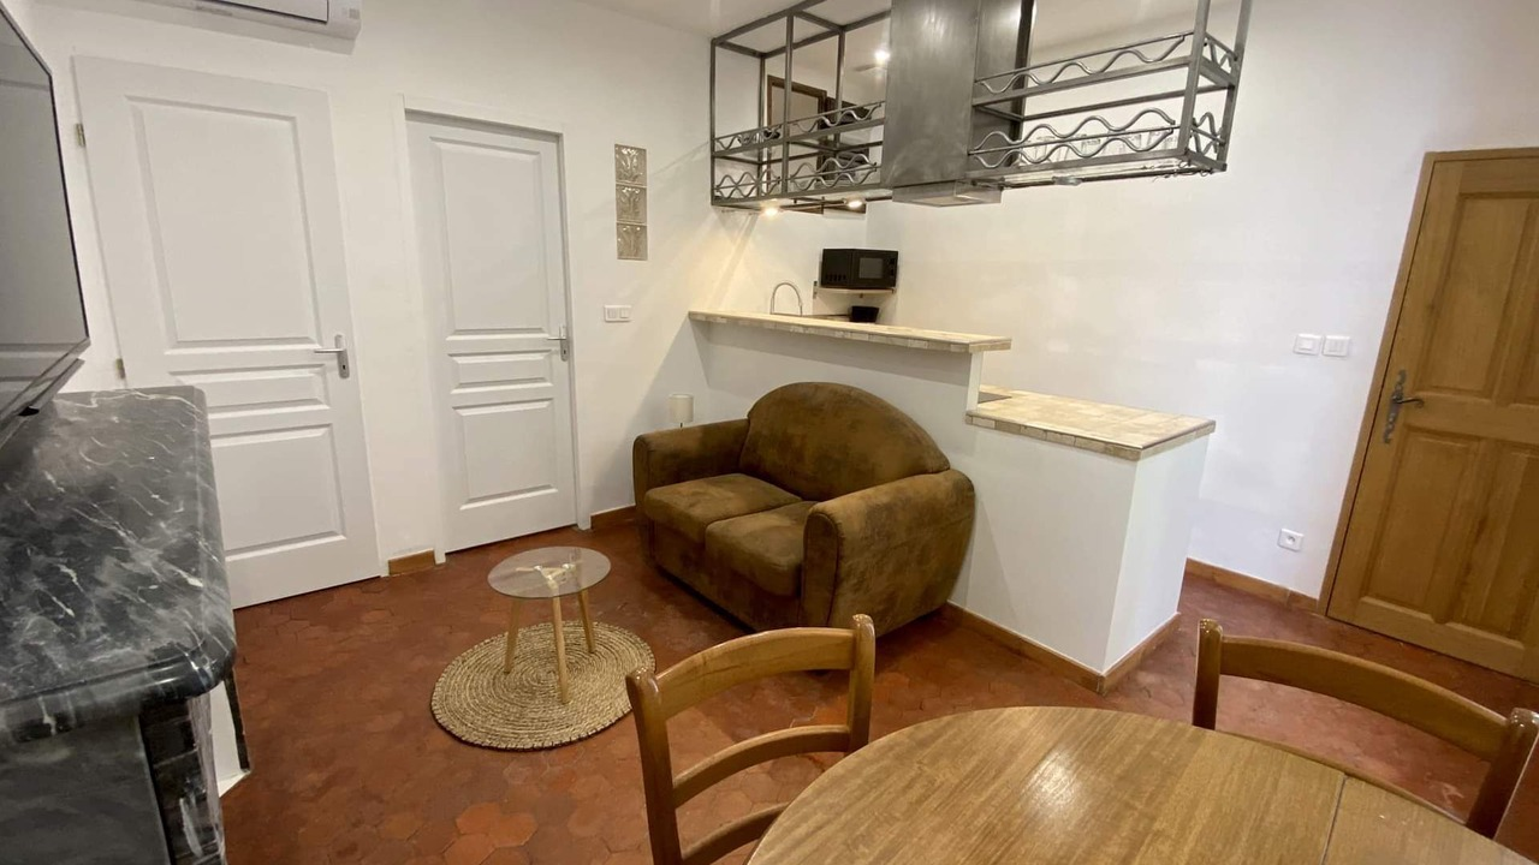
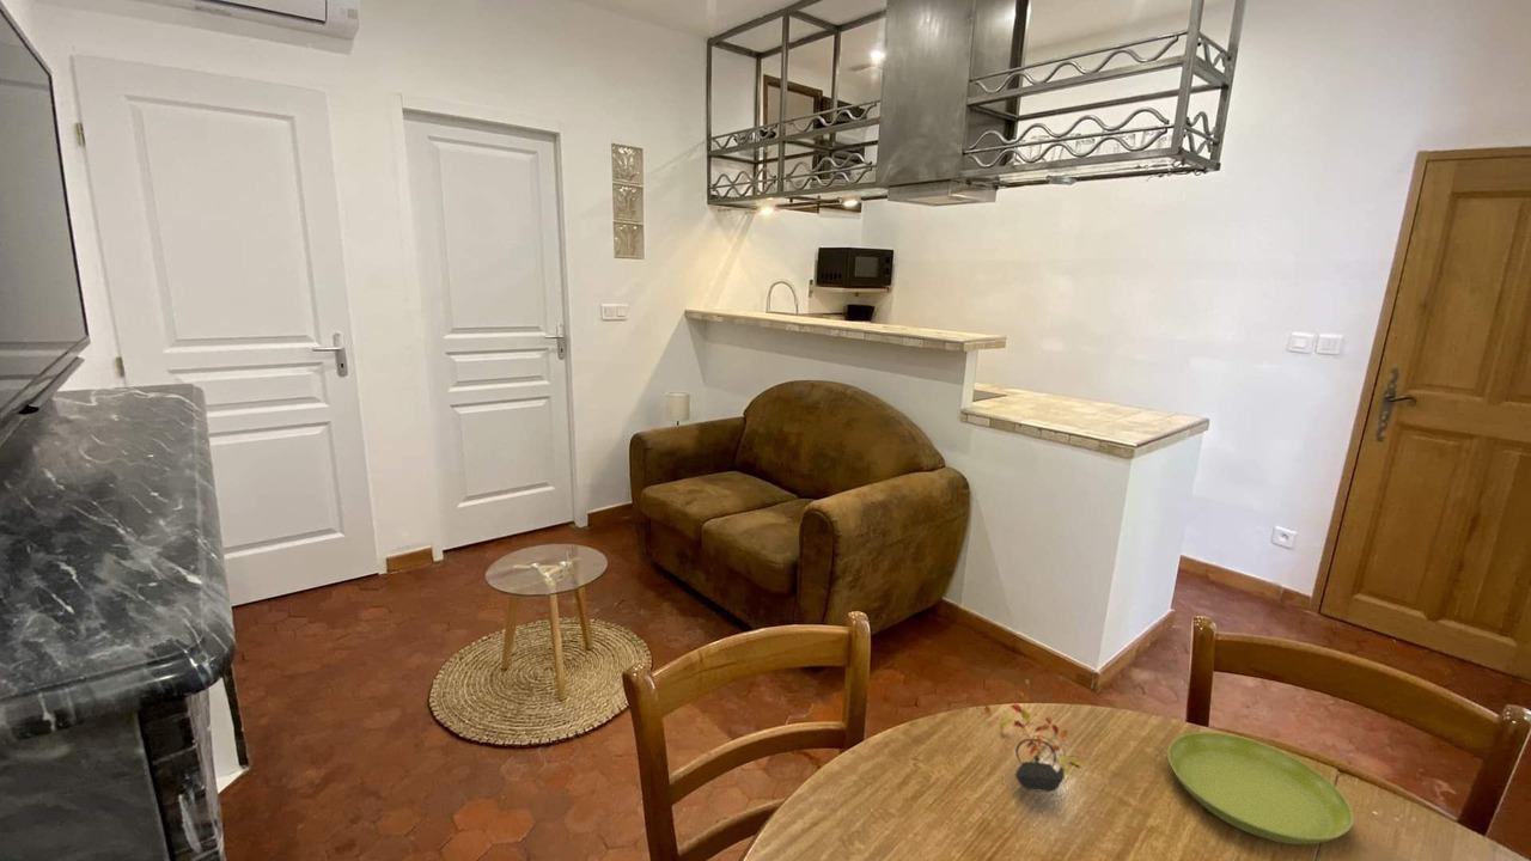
+ saucer (1252, 788)
+ teapot (1027, 697)
